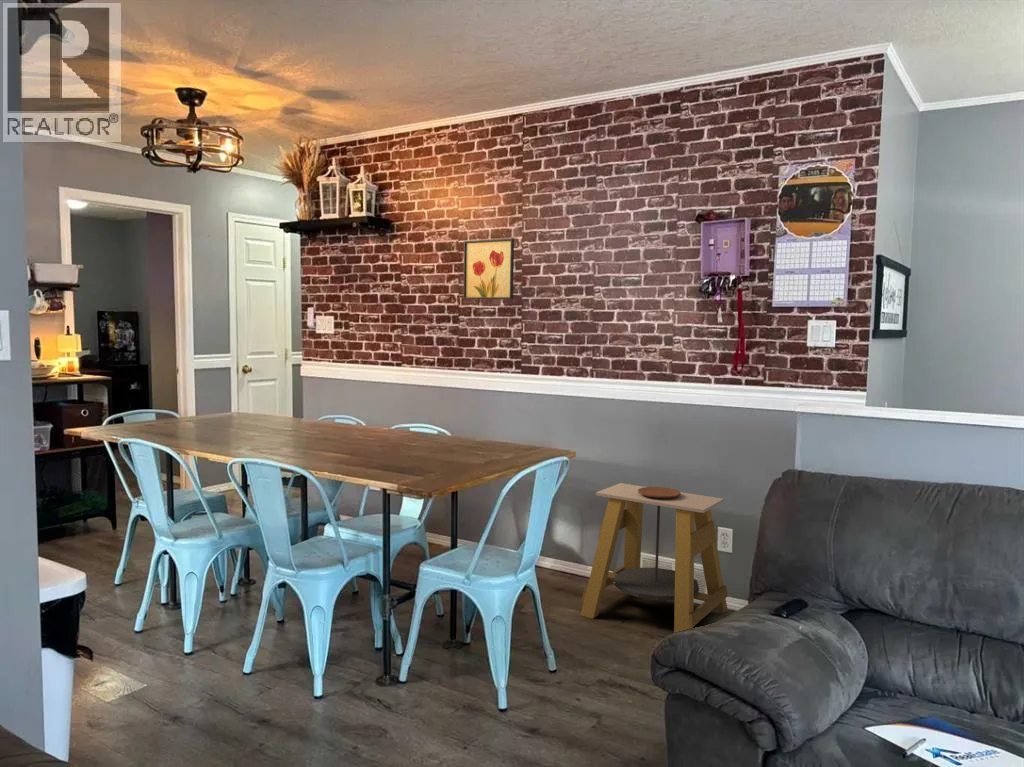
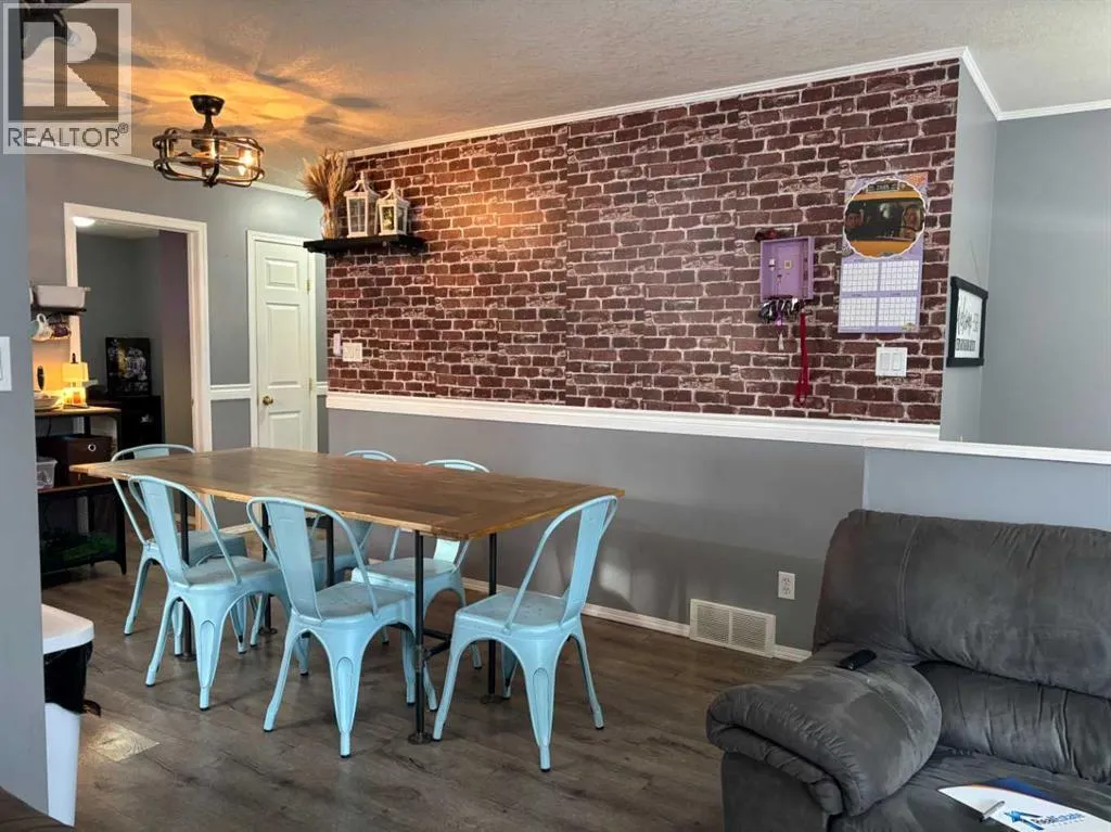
- side table (657, 552)
- wall art (488, 269)
